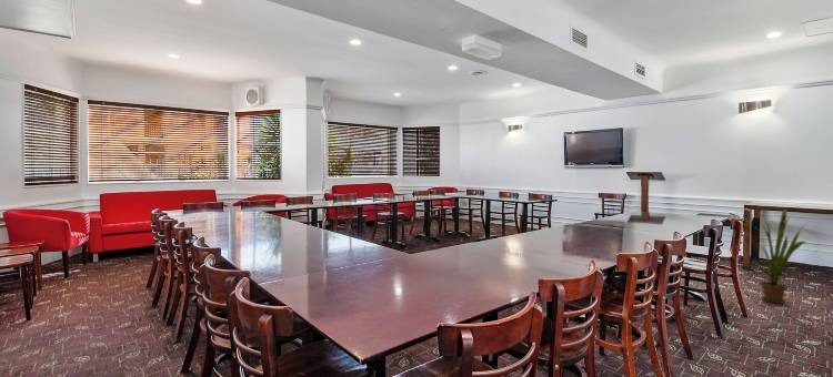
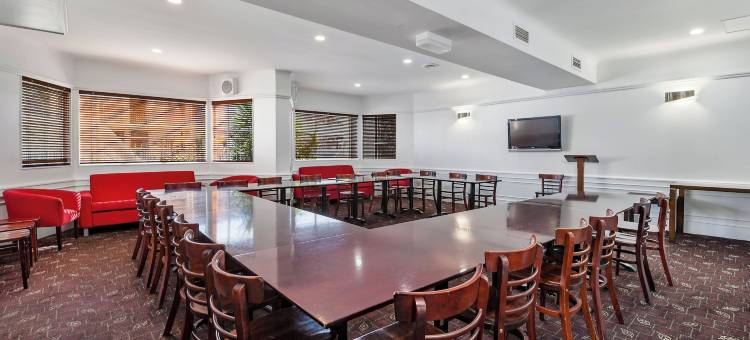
- house plant (773, 254)
